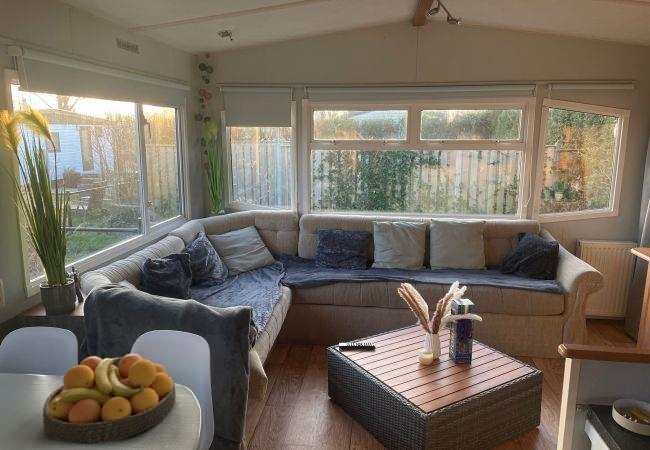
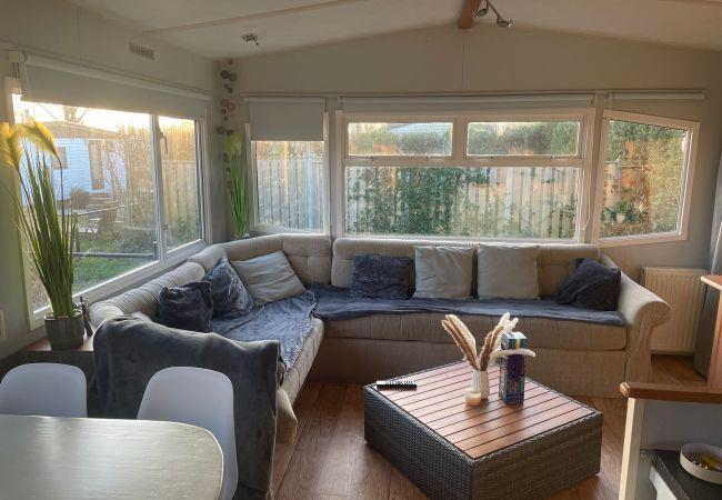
- fruit bowl (111, 384)
